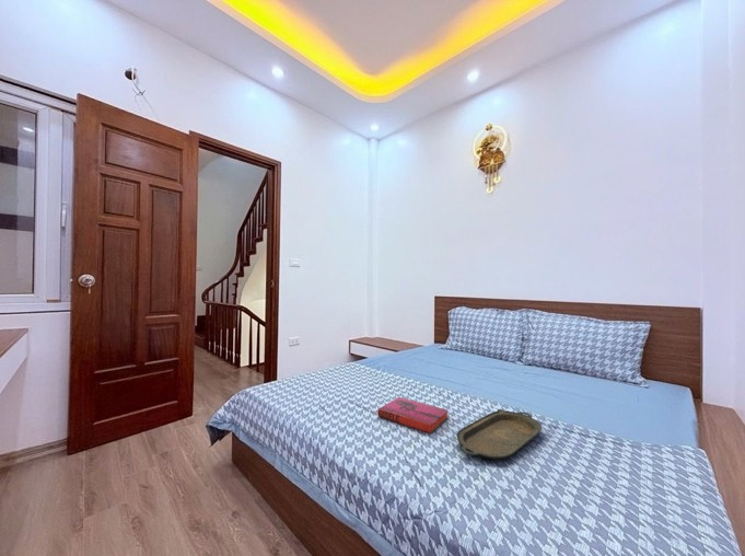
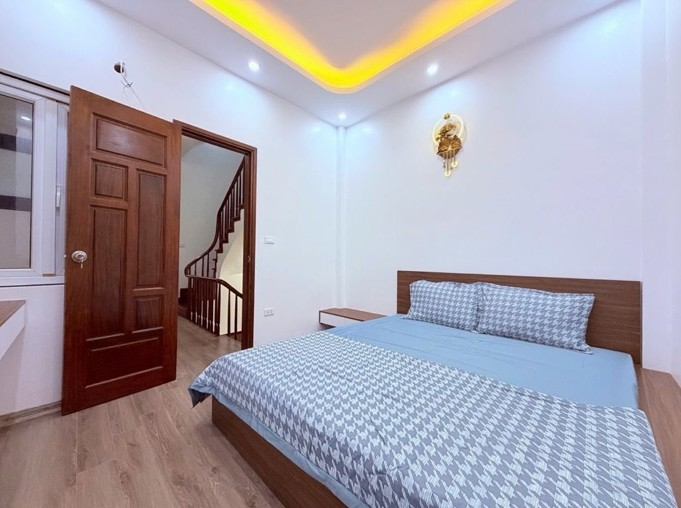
- serving tray (500, 433)
- hardback book (412, 413)
